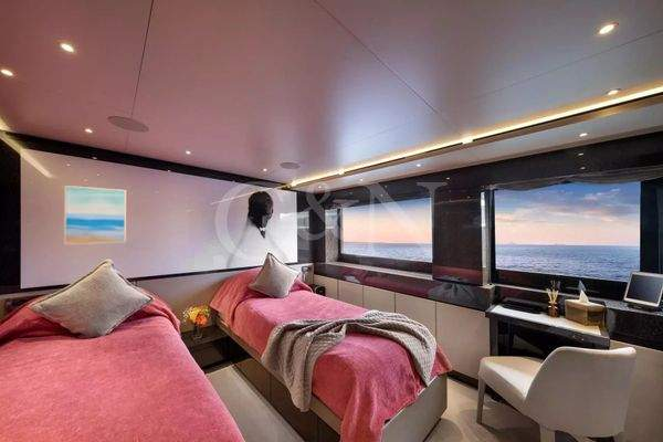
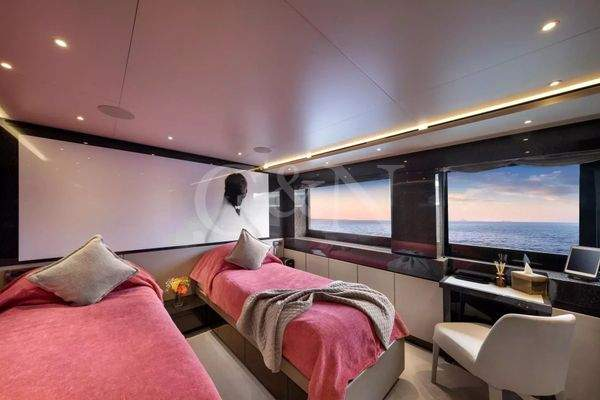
- wall art (96, 215)
